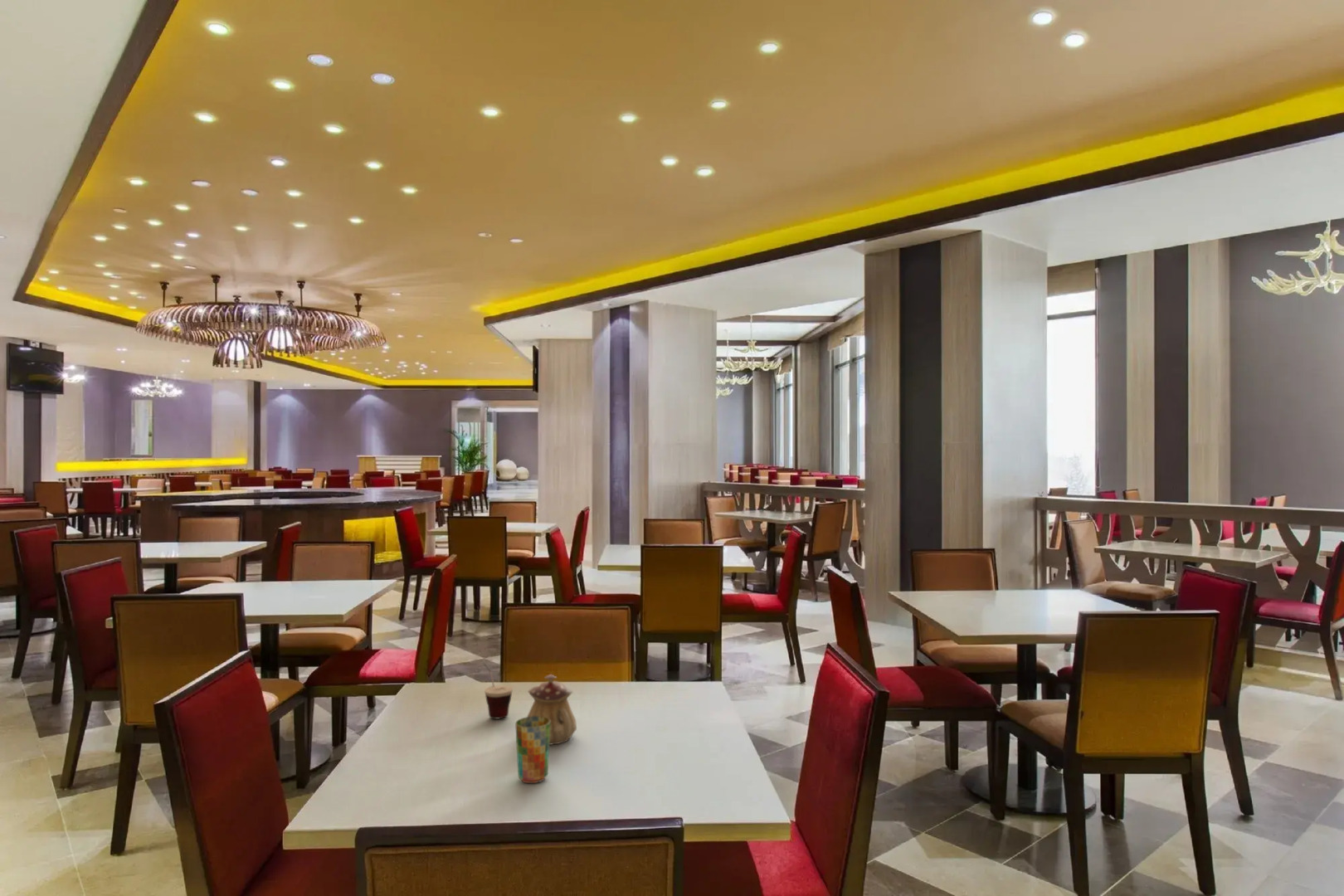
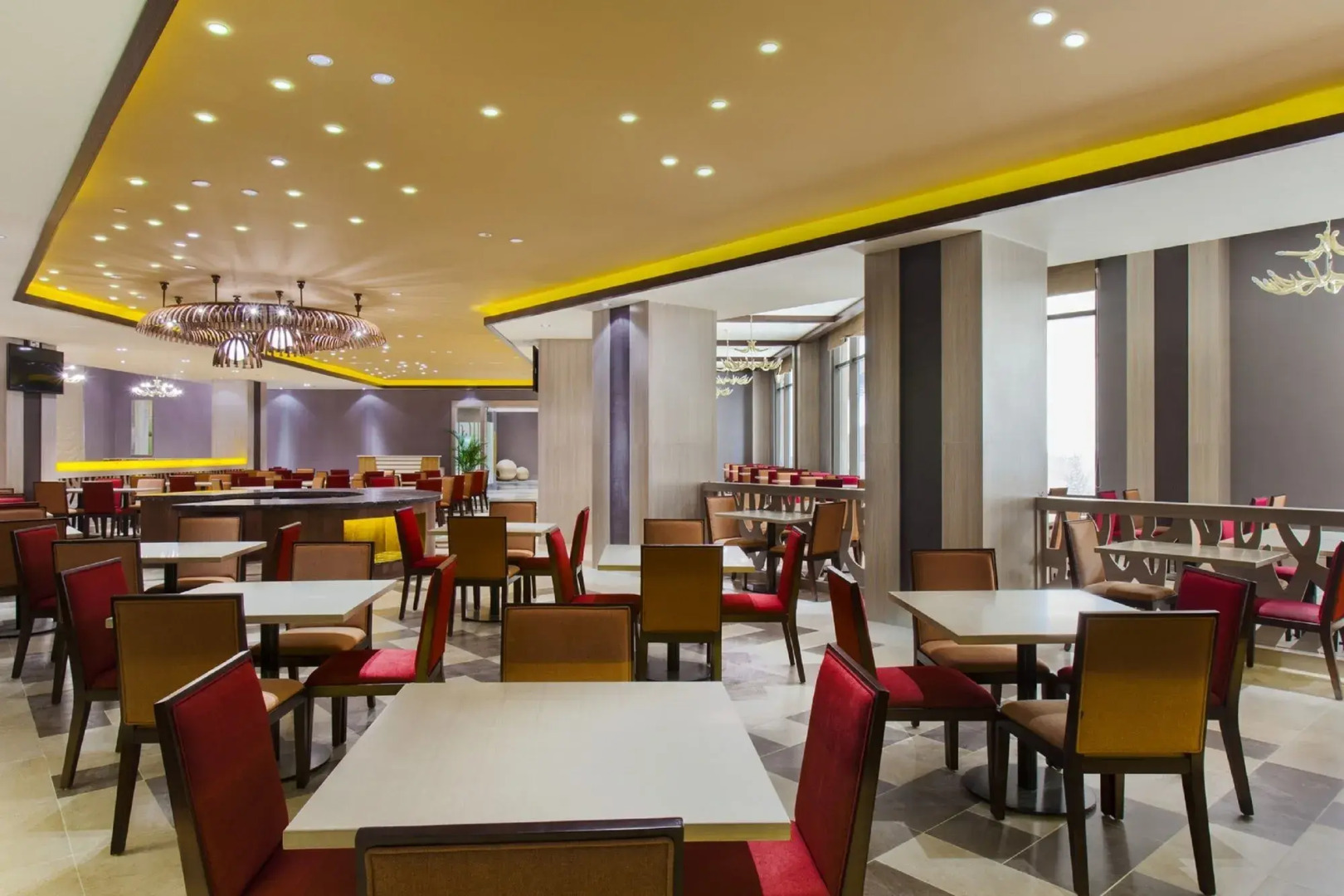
- cup (533, 750)
- teapot (552, 706)
- cup (494, 690)
